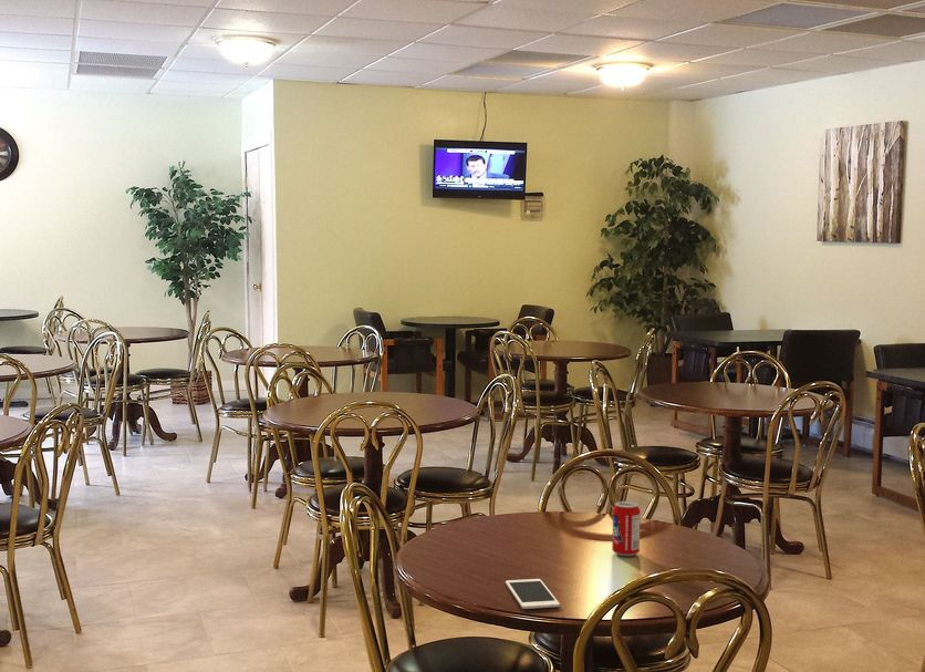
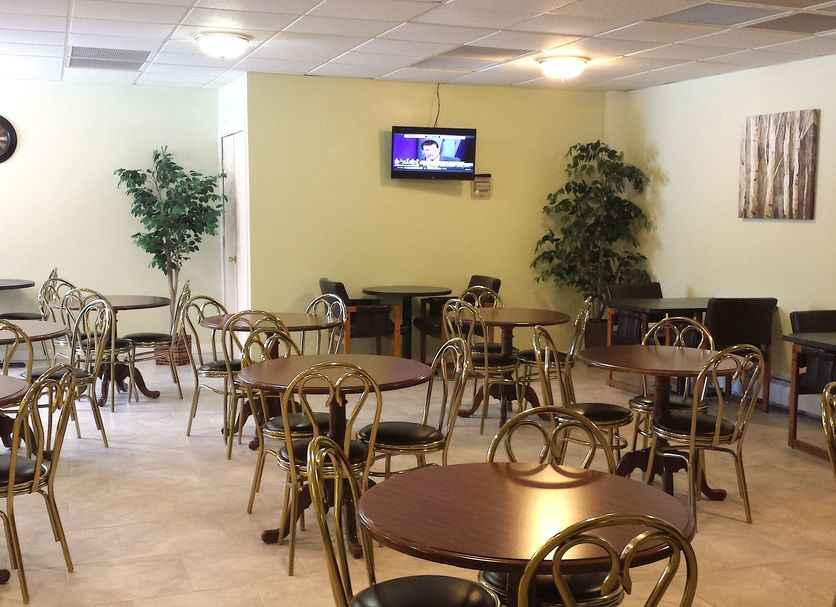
- cell phone (531, 592)
- beverage can (625, 528)
